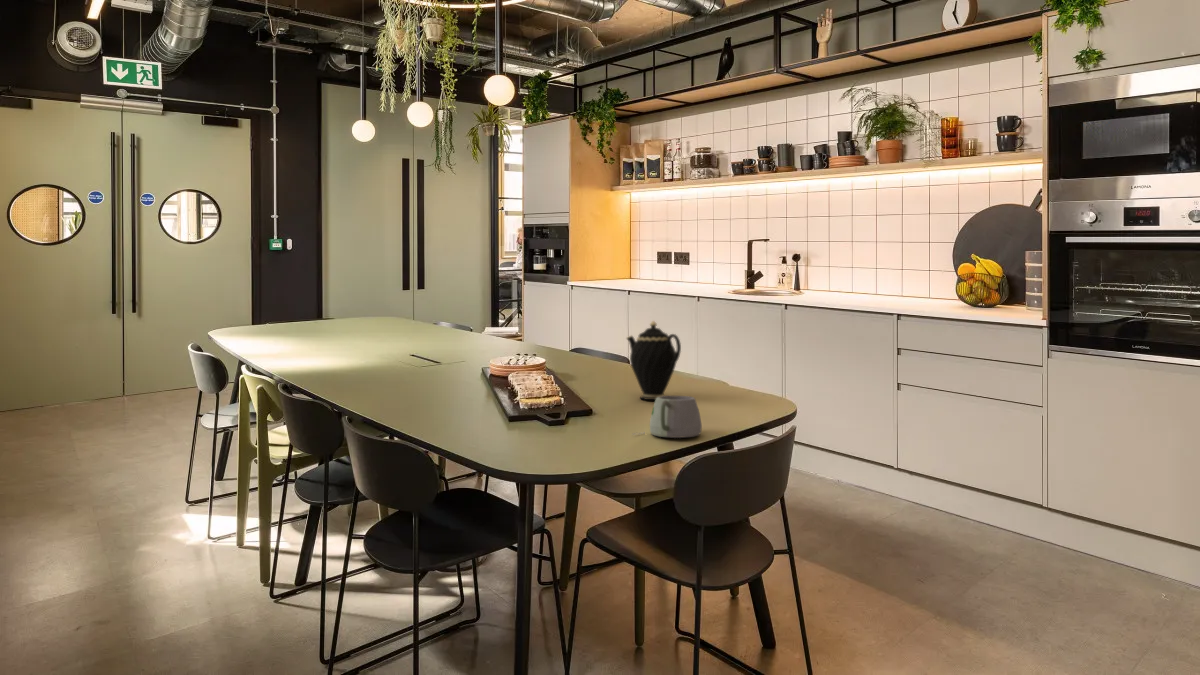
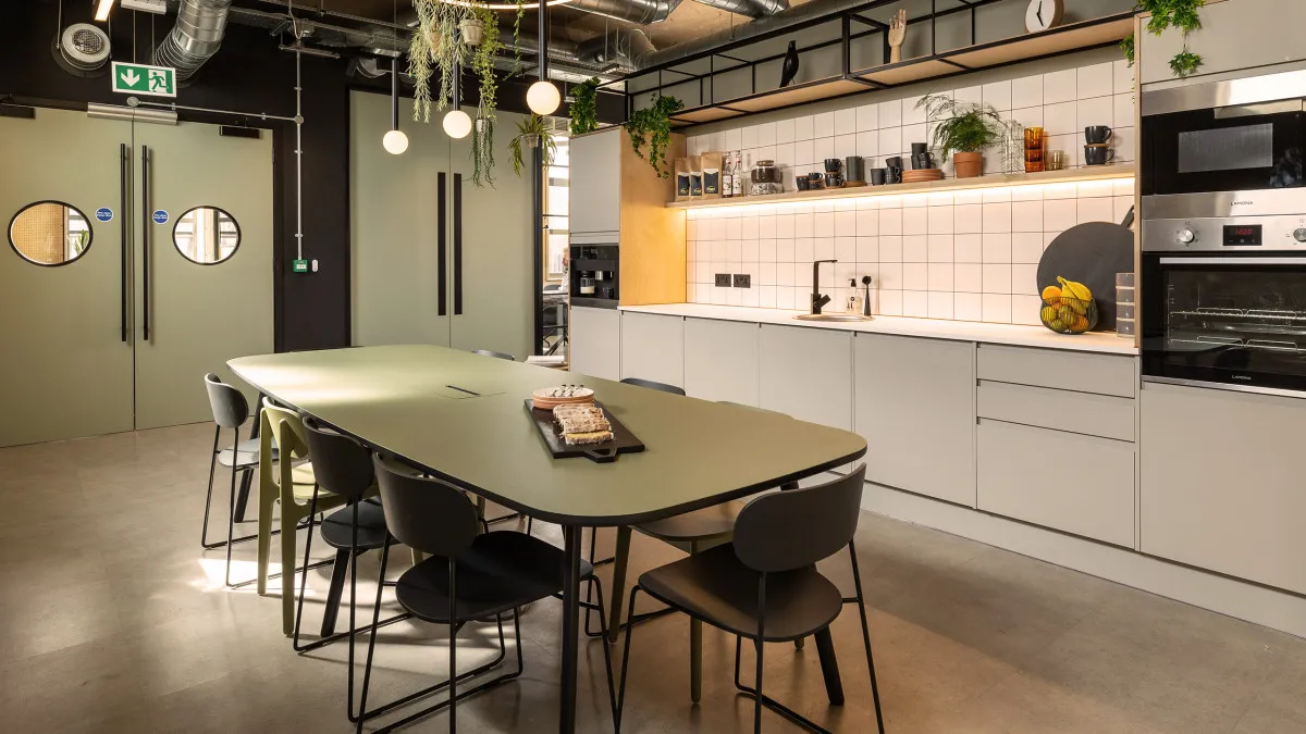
- teapot (652, 359)
- mug (667, 416)
